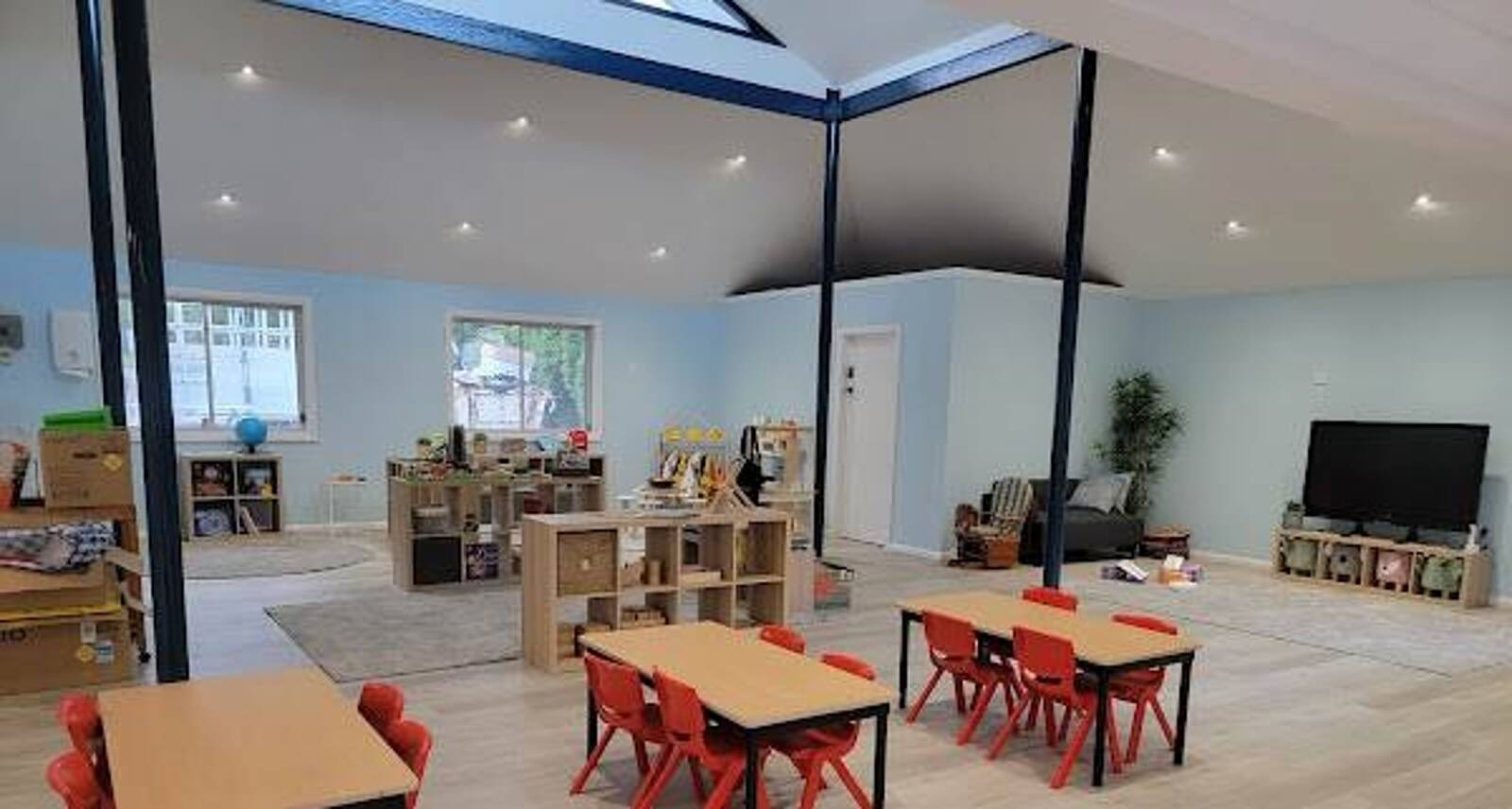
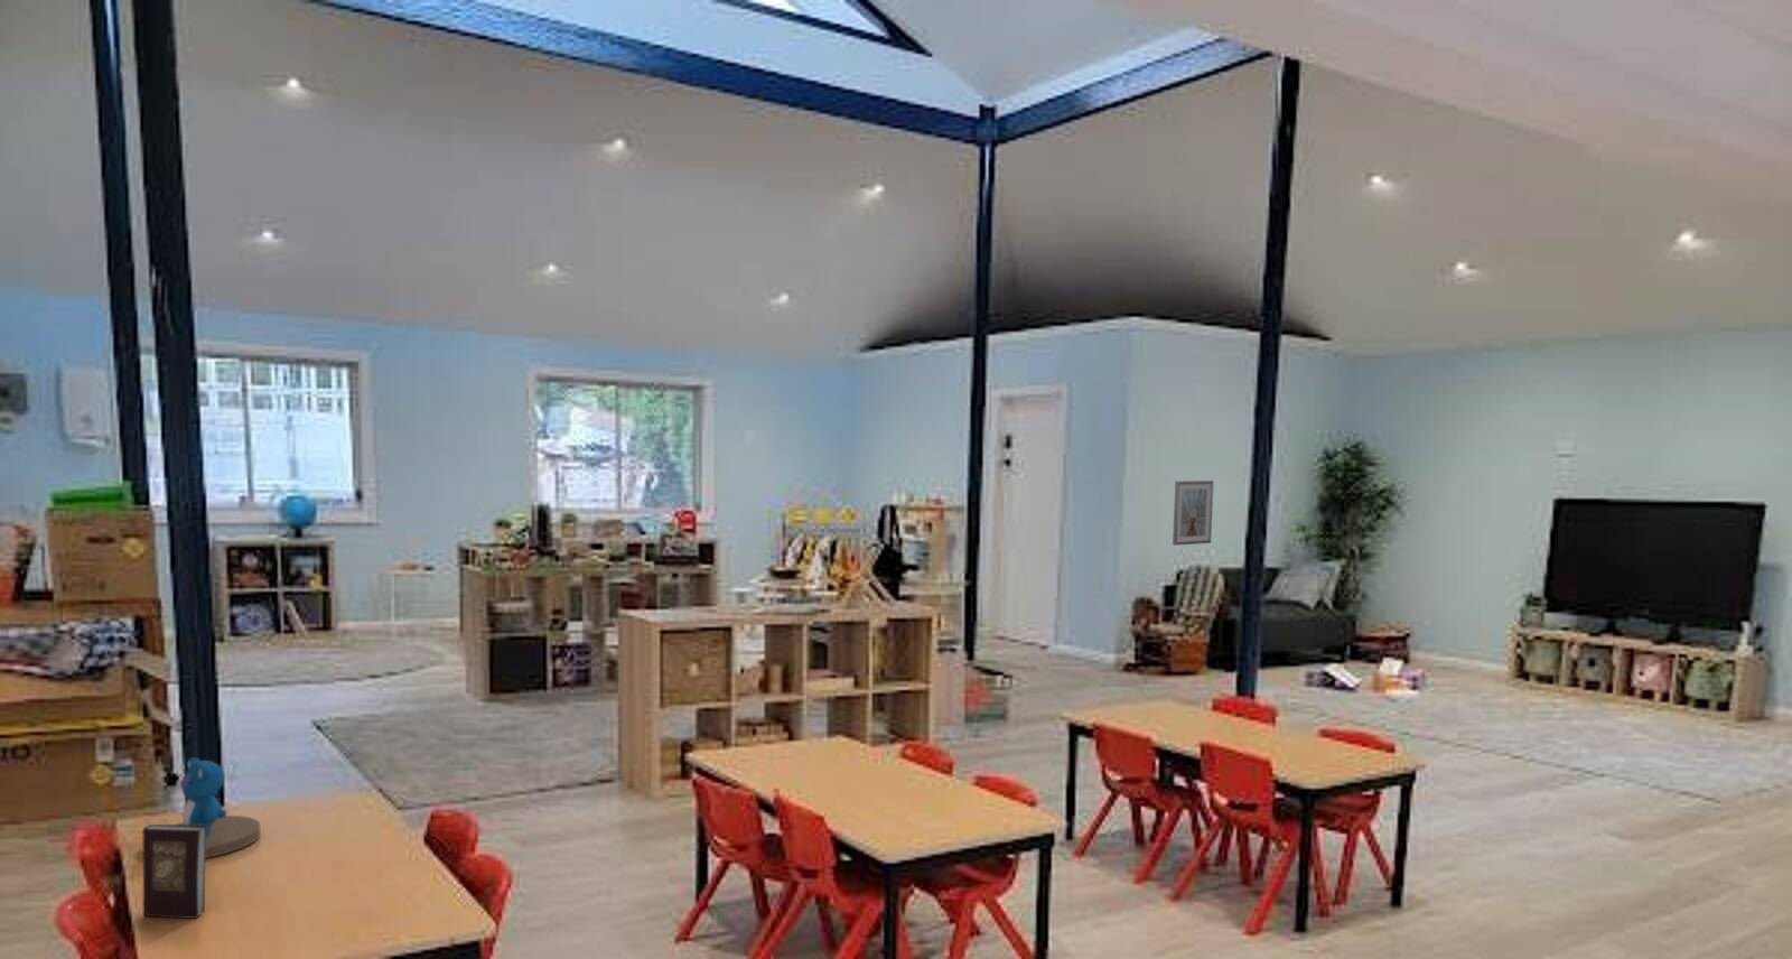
+ picture frame (1192, 512)
+ book (173, 870)
+ teddy bear (203, 801)
